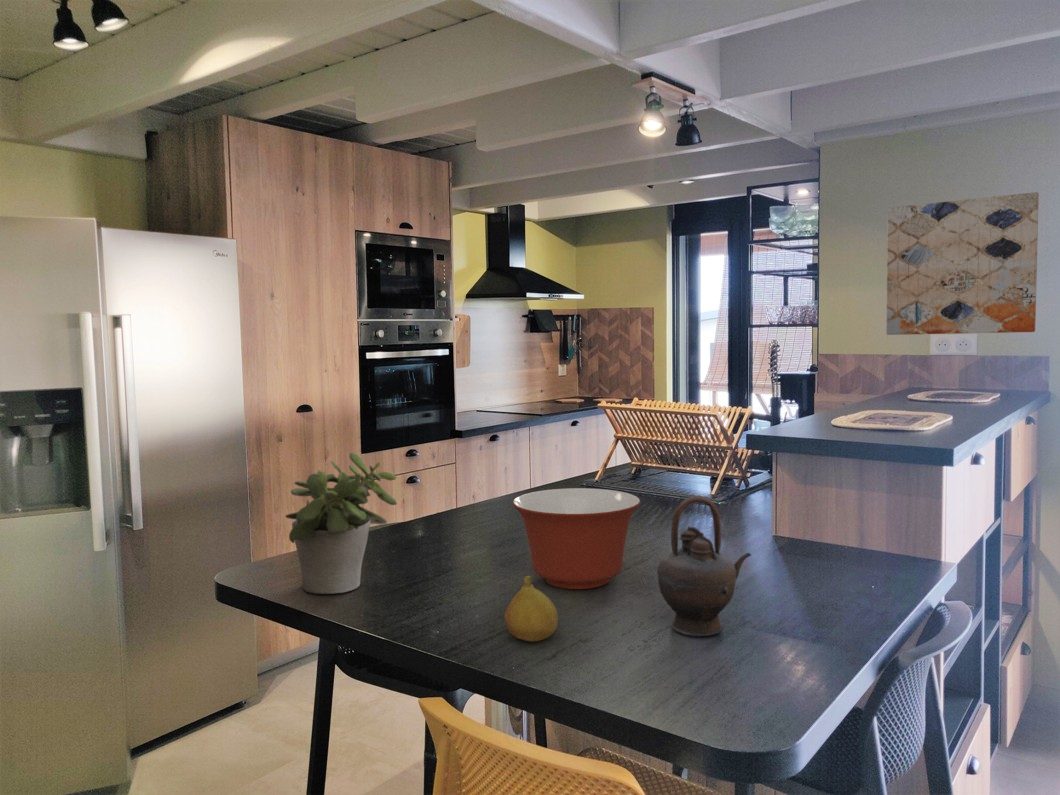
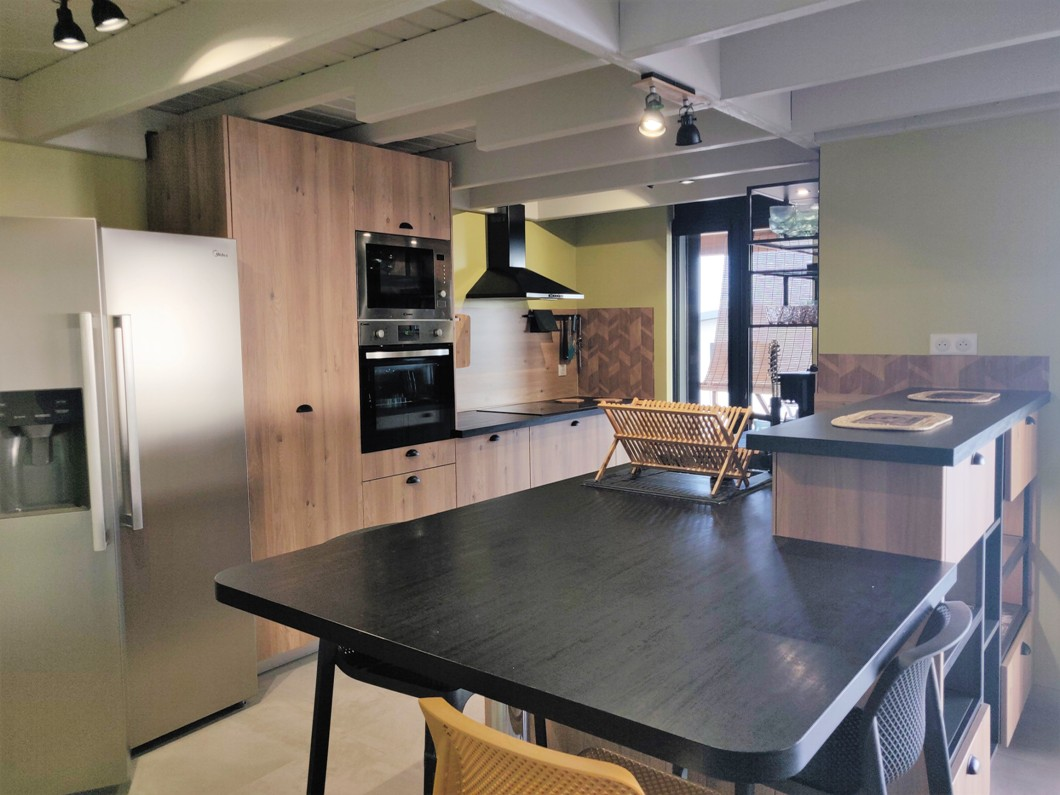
- wall art (958, 267)
- mixing bowl (576, 539)
- potted plant (345, 524)
- teapot (705, 563)
- fruit (530, 606)
